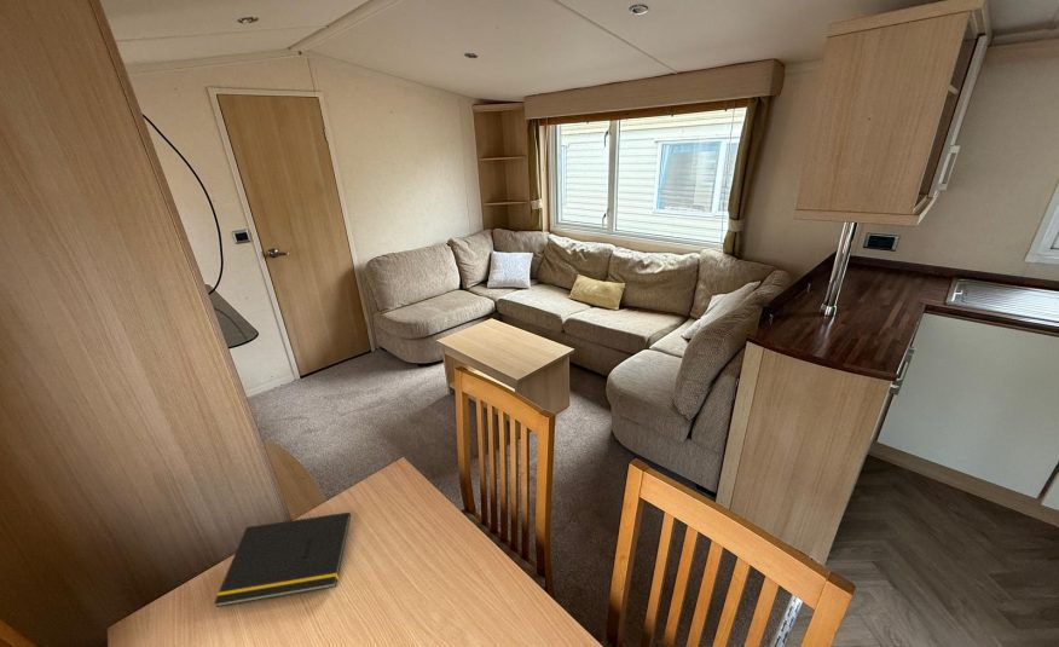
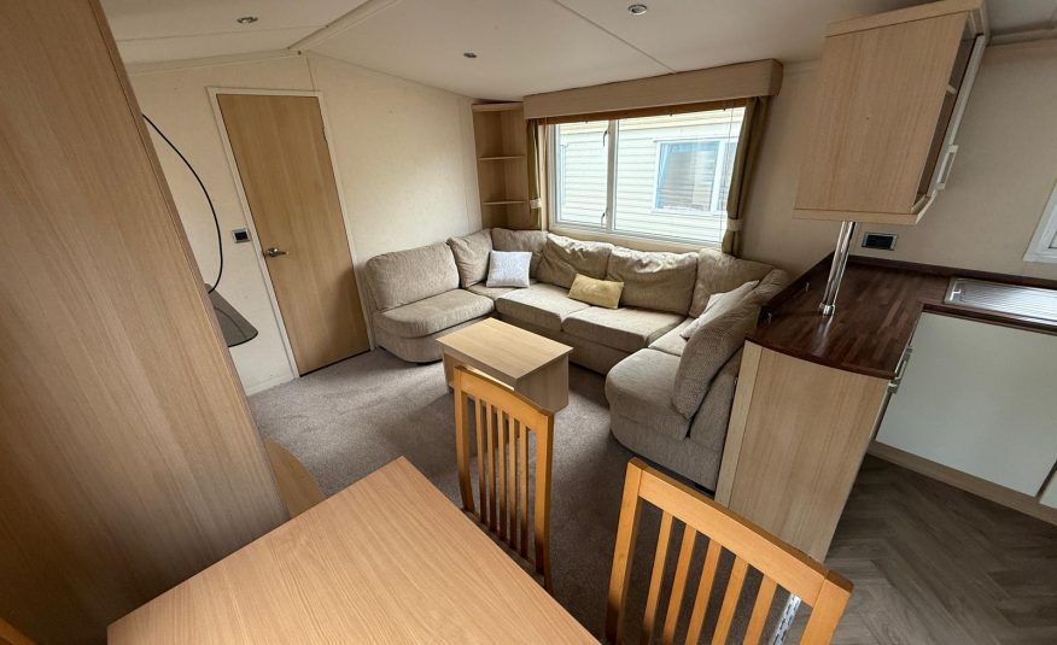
- notepad (289, 555)
